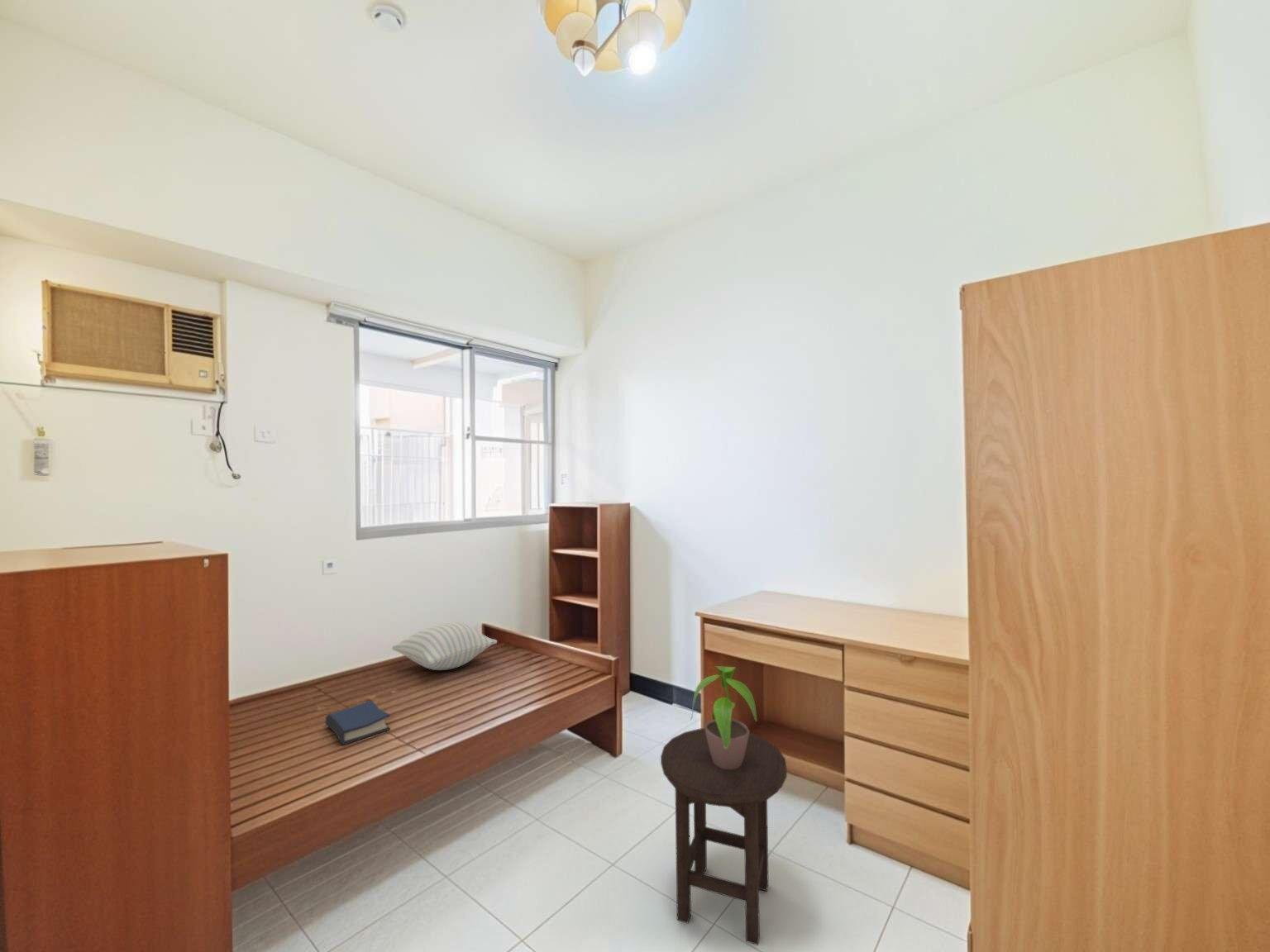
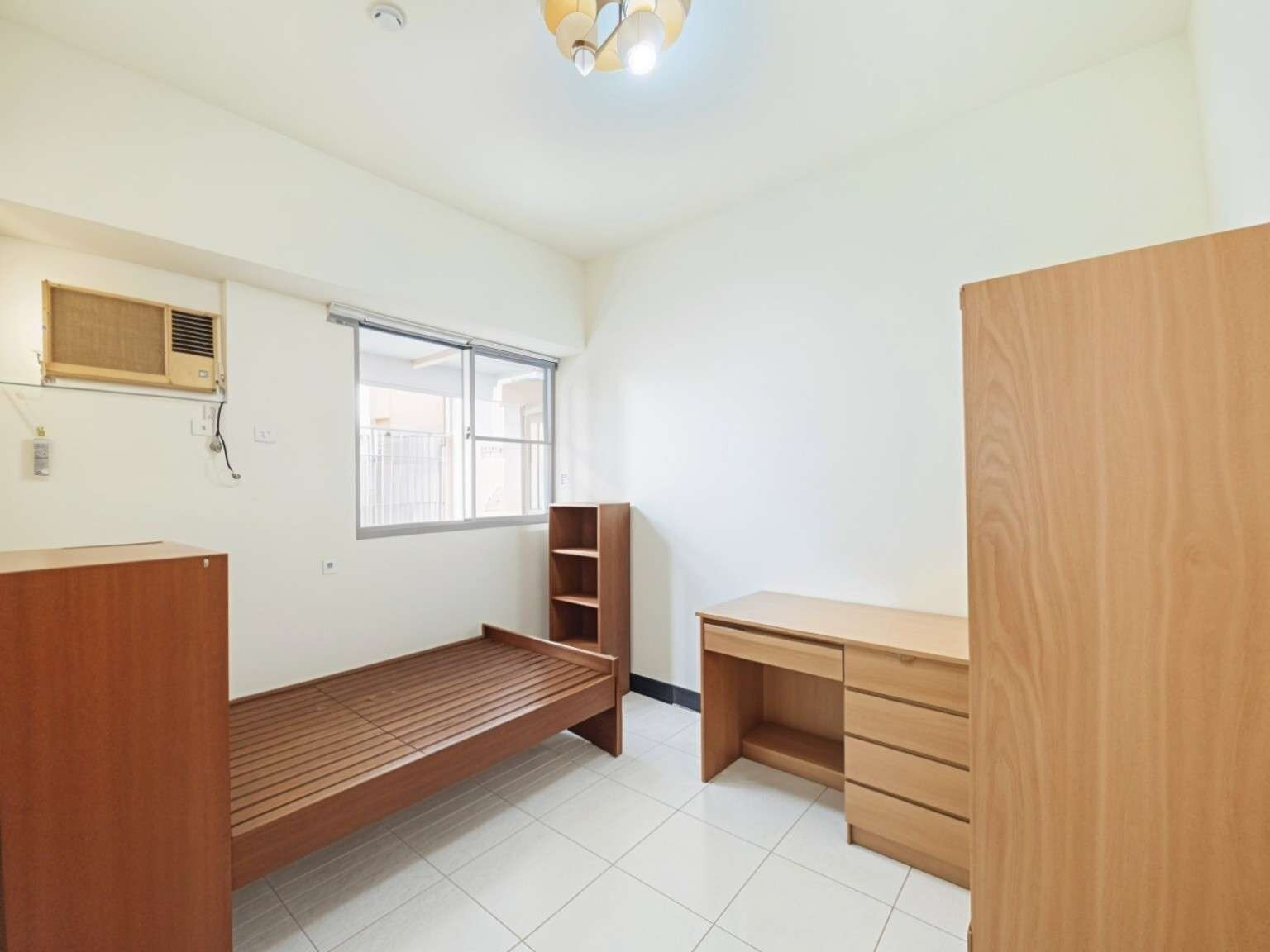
- pillow (445, 645)
- hardback book (357, 721)
- potted plant (725, 716)
- stool (723, 831)
